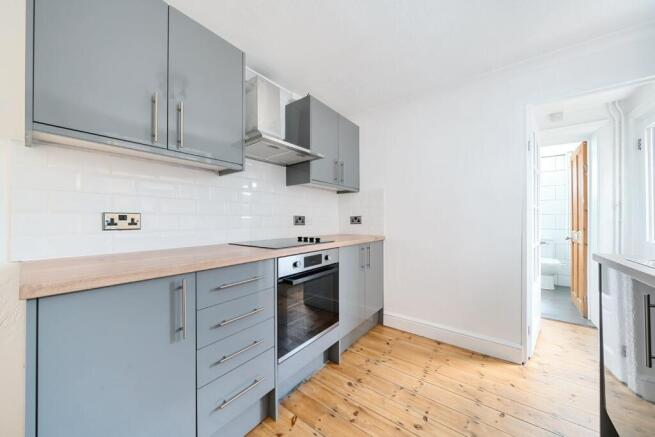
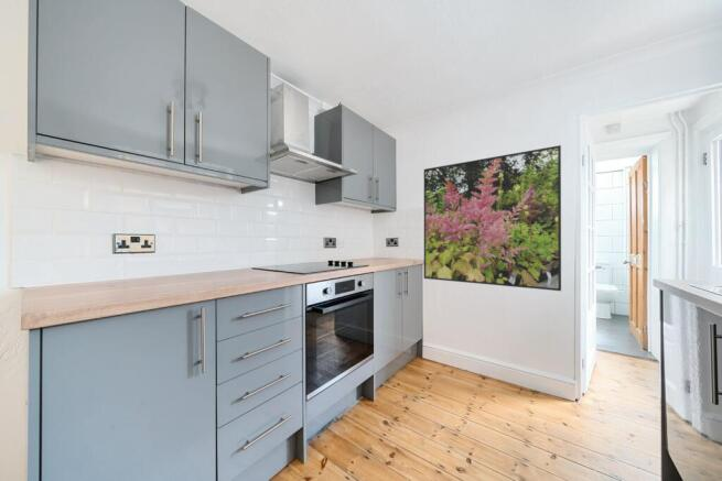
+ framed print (483, 221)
